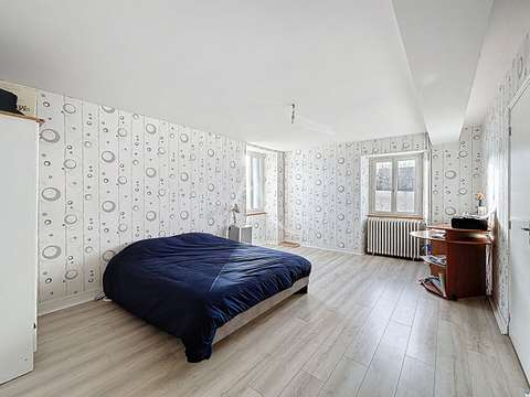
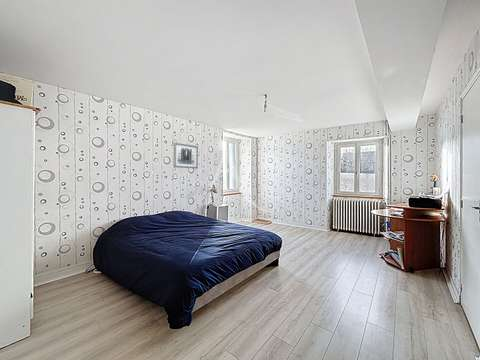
+ wall art (186, 156)
